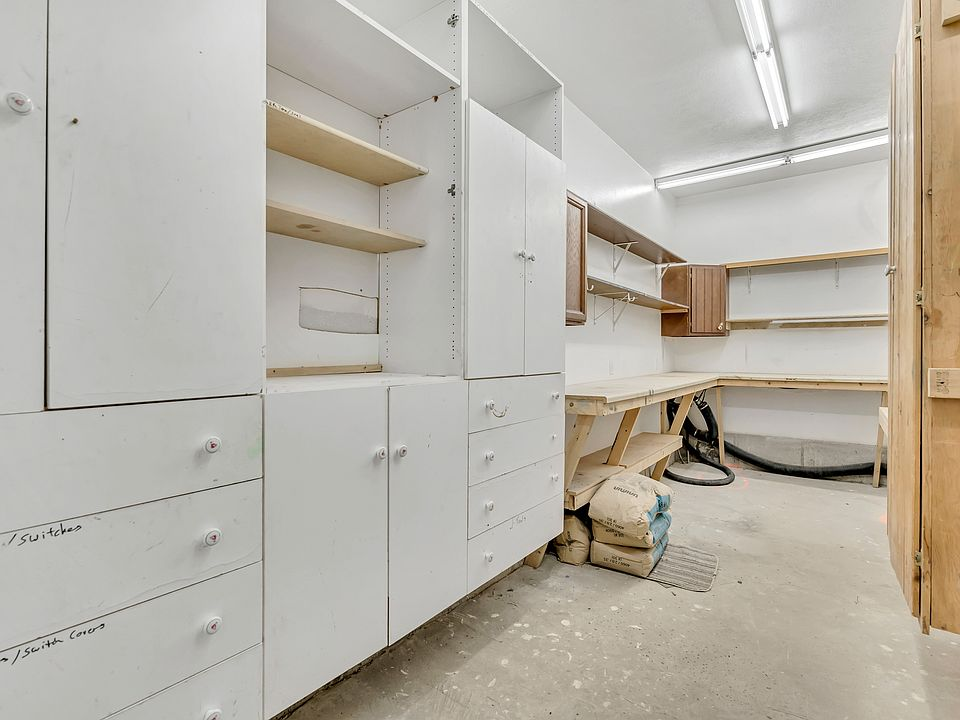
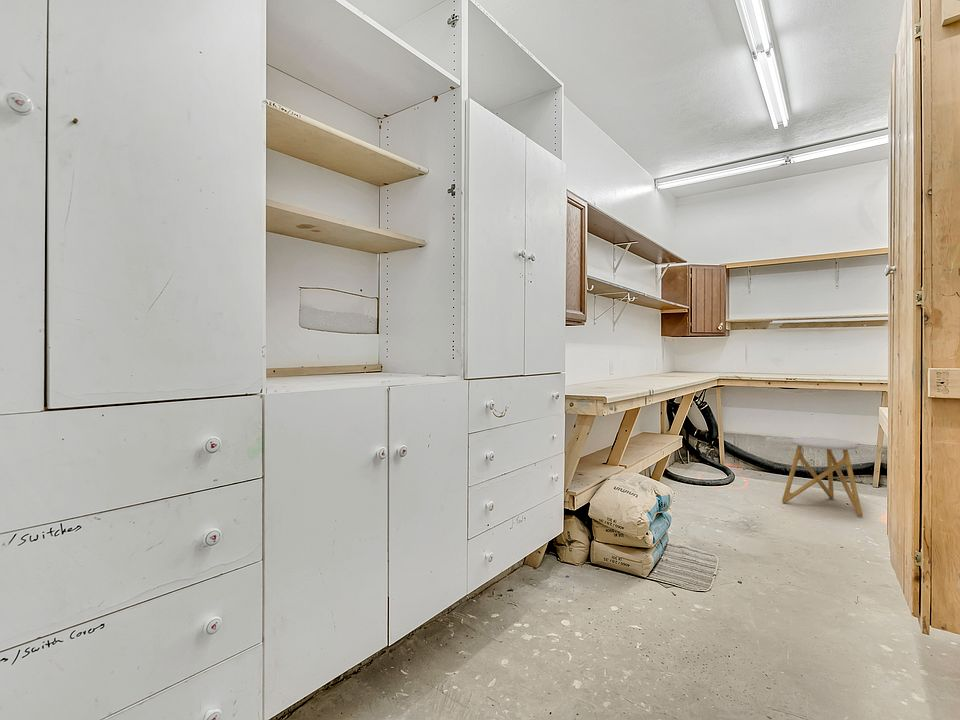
+ stool (828, 473)
